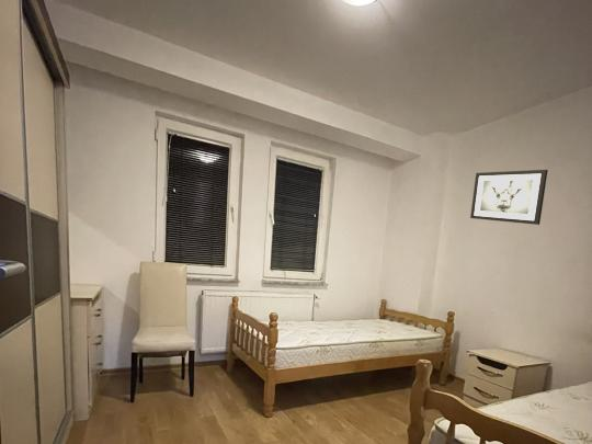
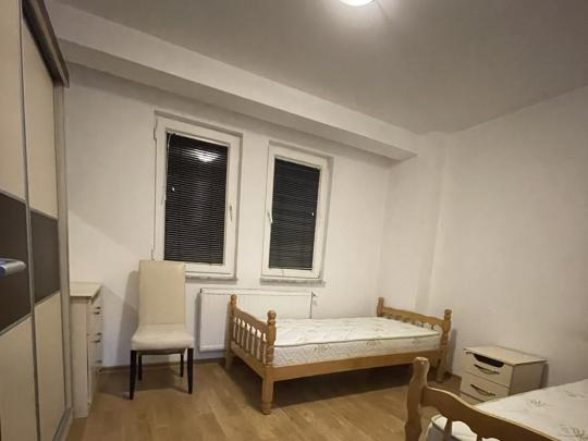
- wall art (504, 196)
